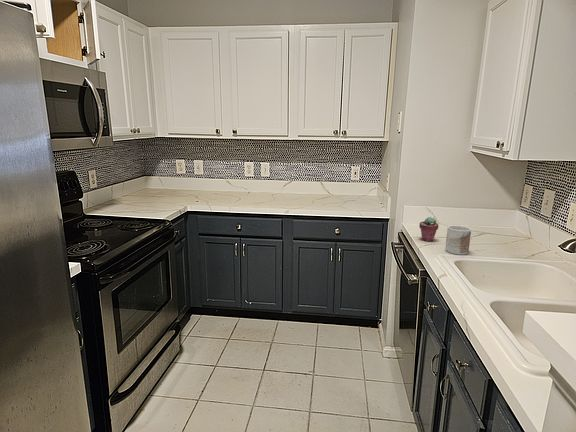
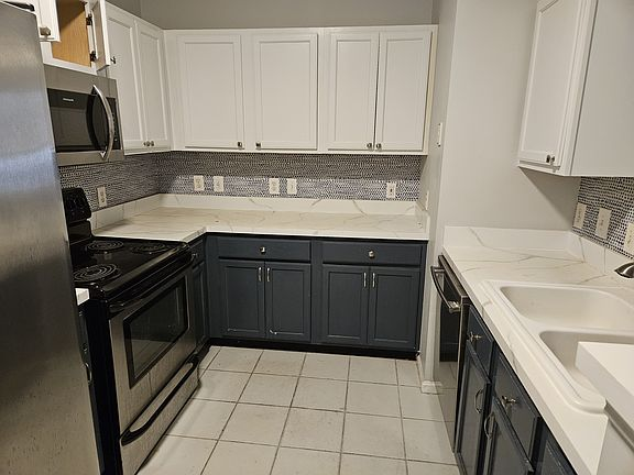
- mug (459, 239)
- potted succulent (428, 228)
